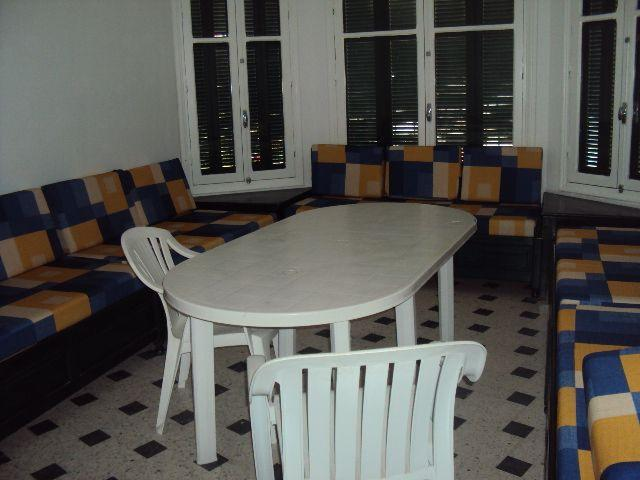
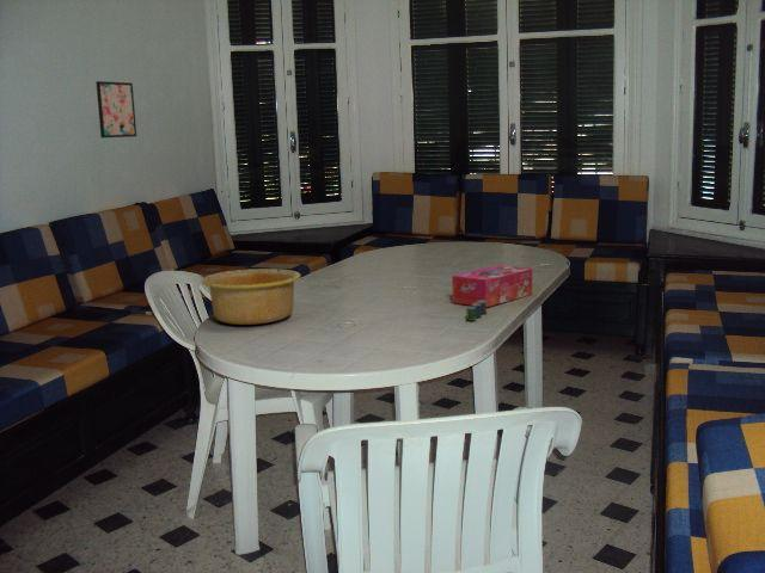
+ wall art (116, 110)
+ cup (476, 307)
+ tissue box (492, 284)
+ bowl (252, 297)
